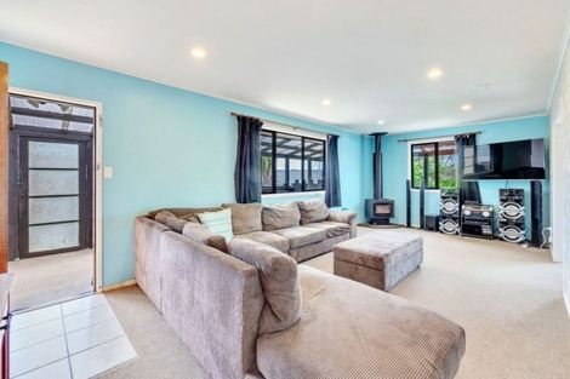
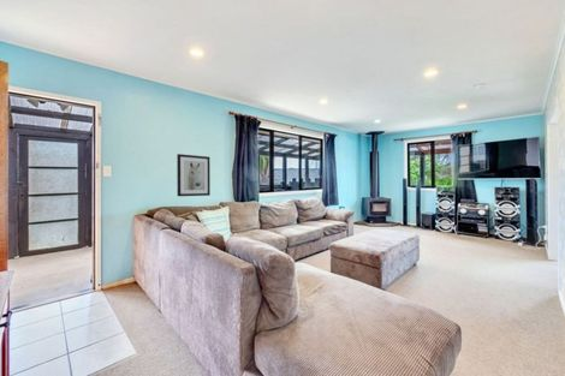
+ wall art (194, 175)
